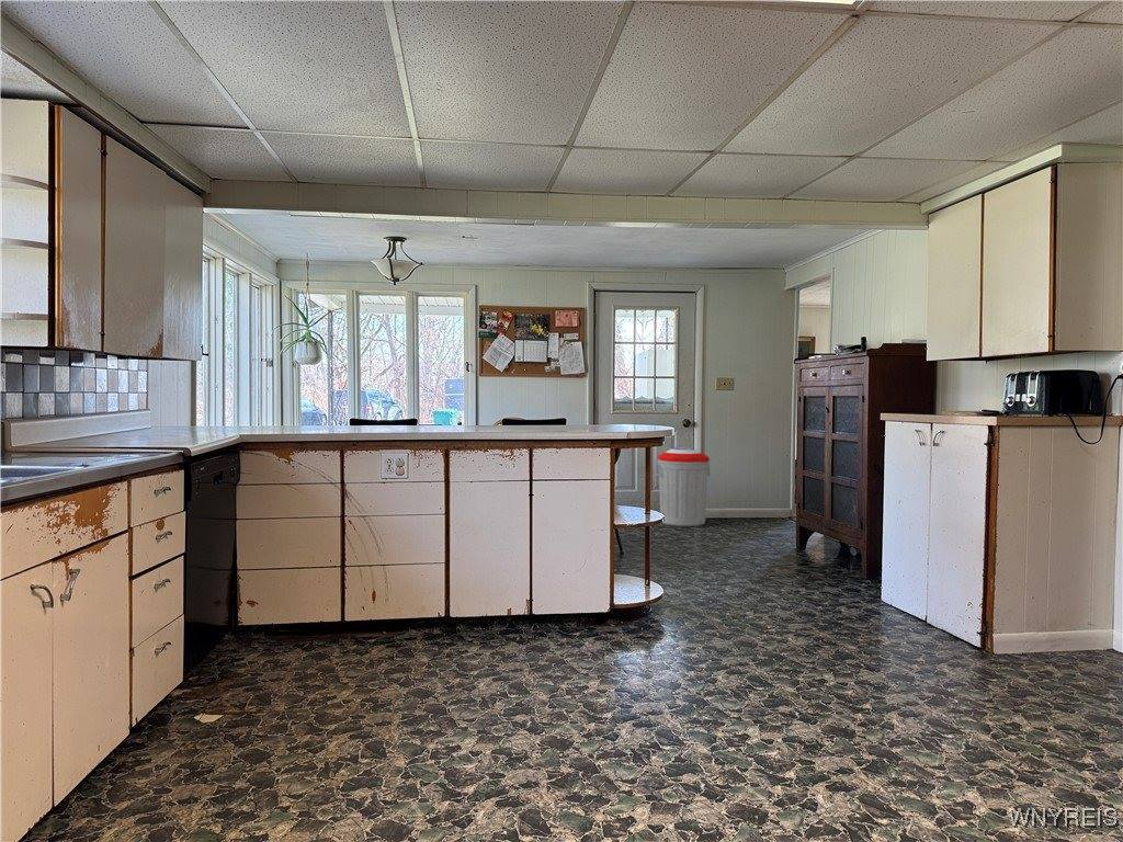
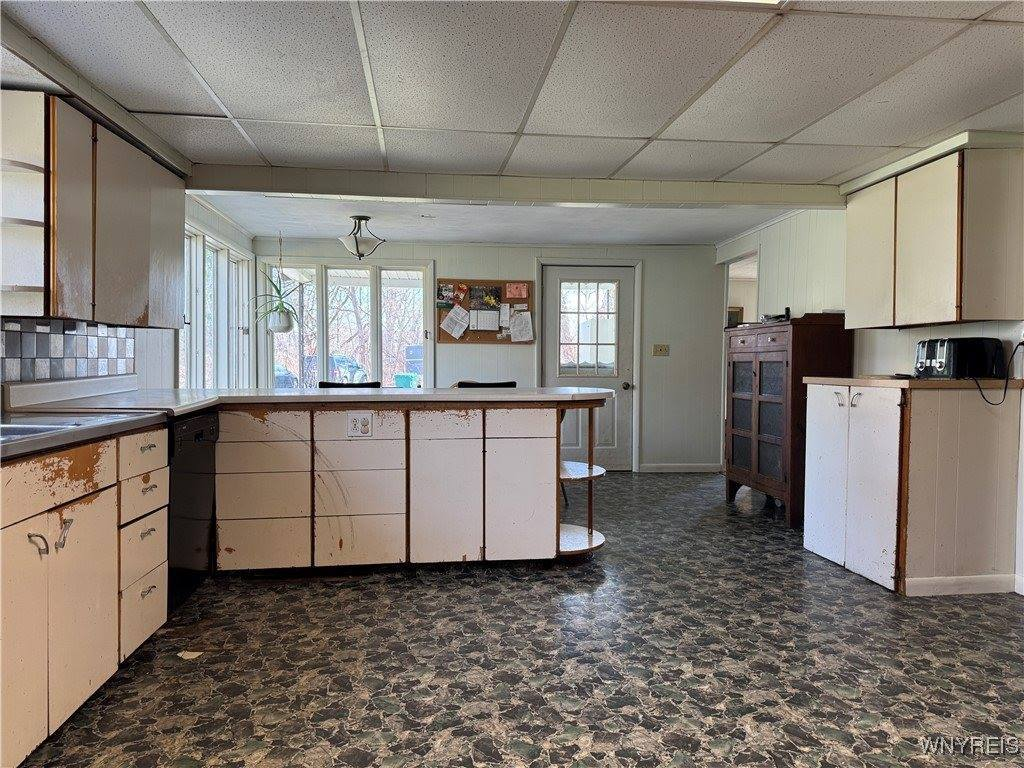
- trash can (682, 485)
